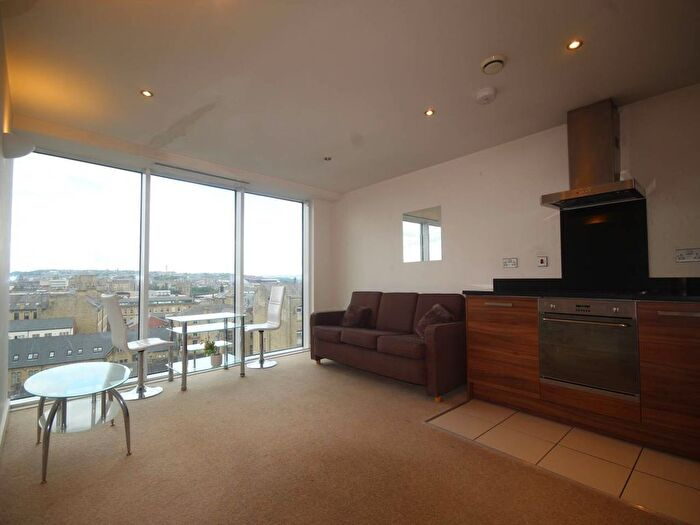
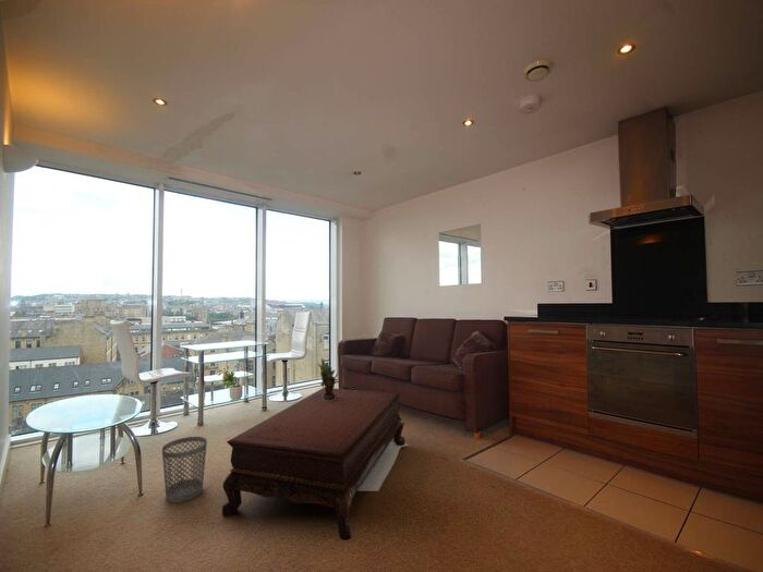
+ wastebasket (185, 468)
+ coffee table (334, 441)
+ potted plant (328, 378)
